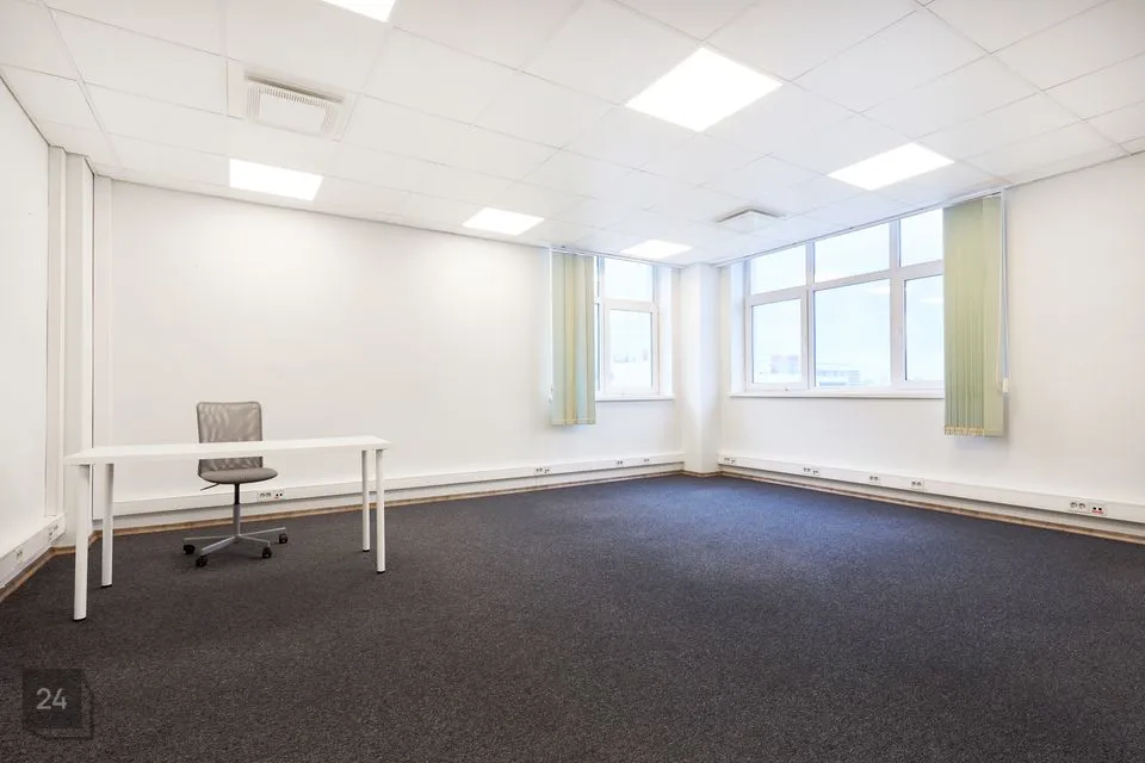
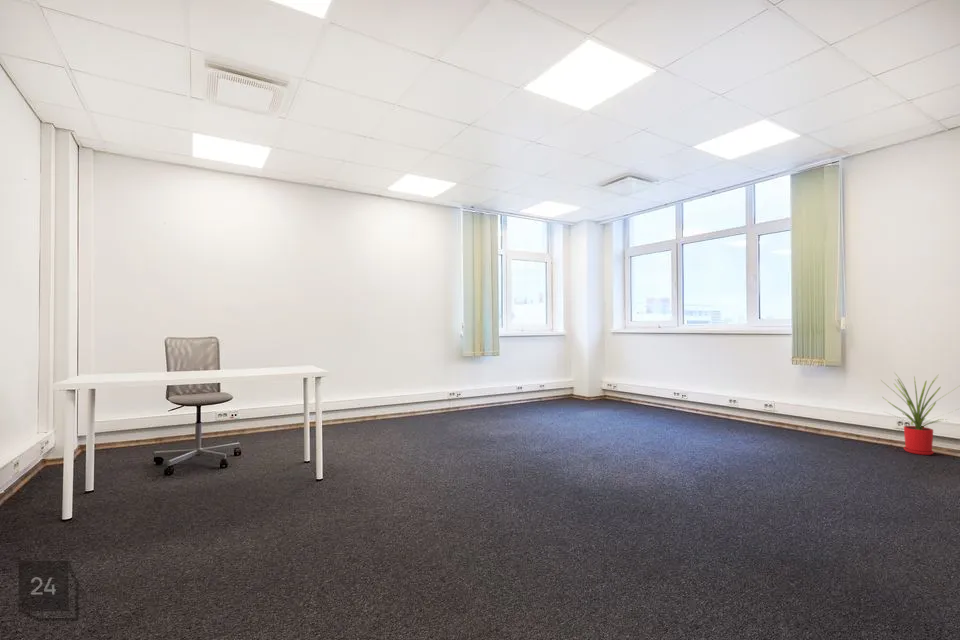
+ house plant (918, 413)
